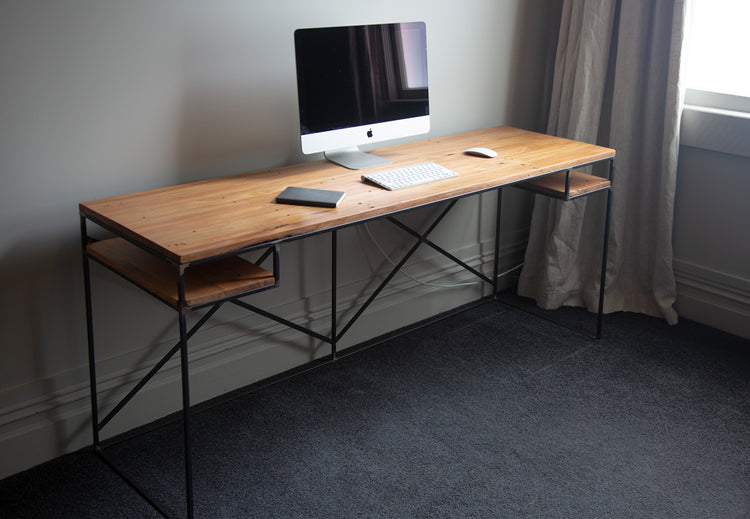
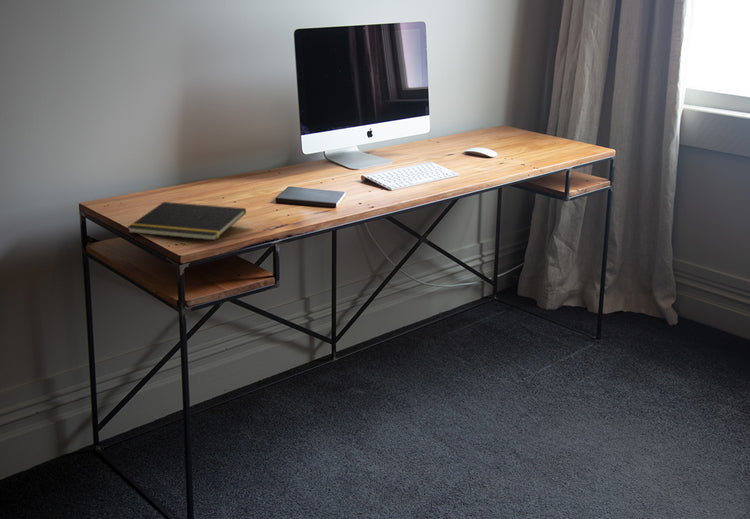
+ notepad (187, 220)
